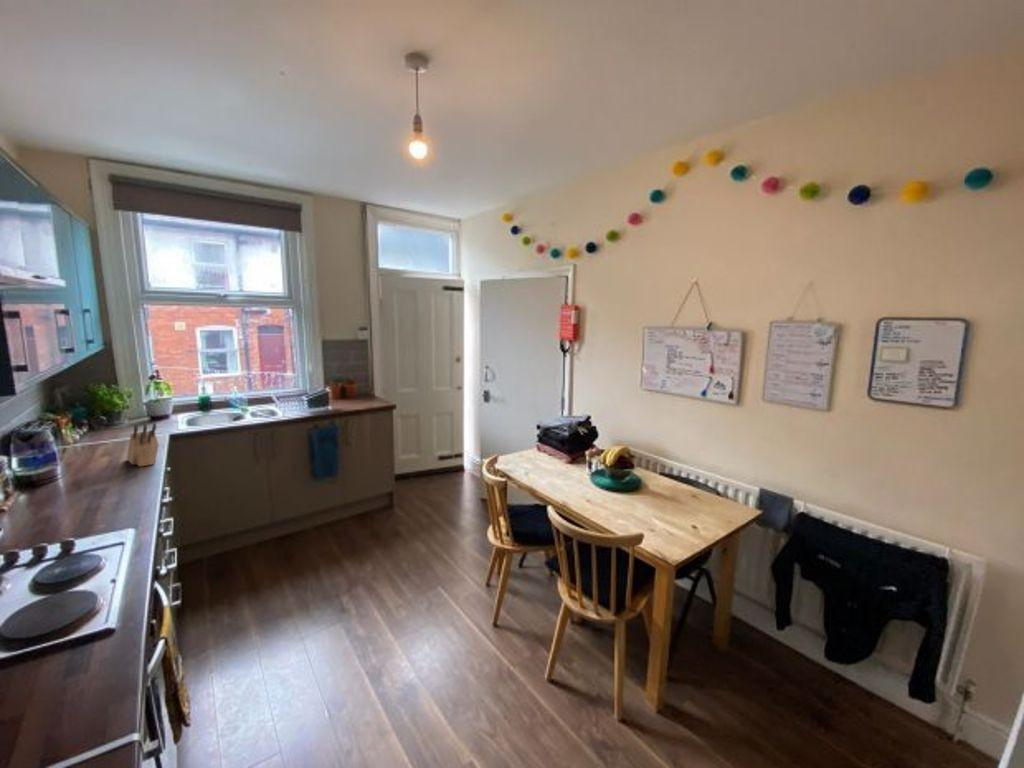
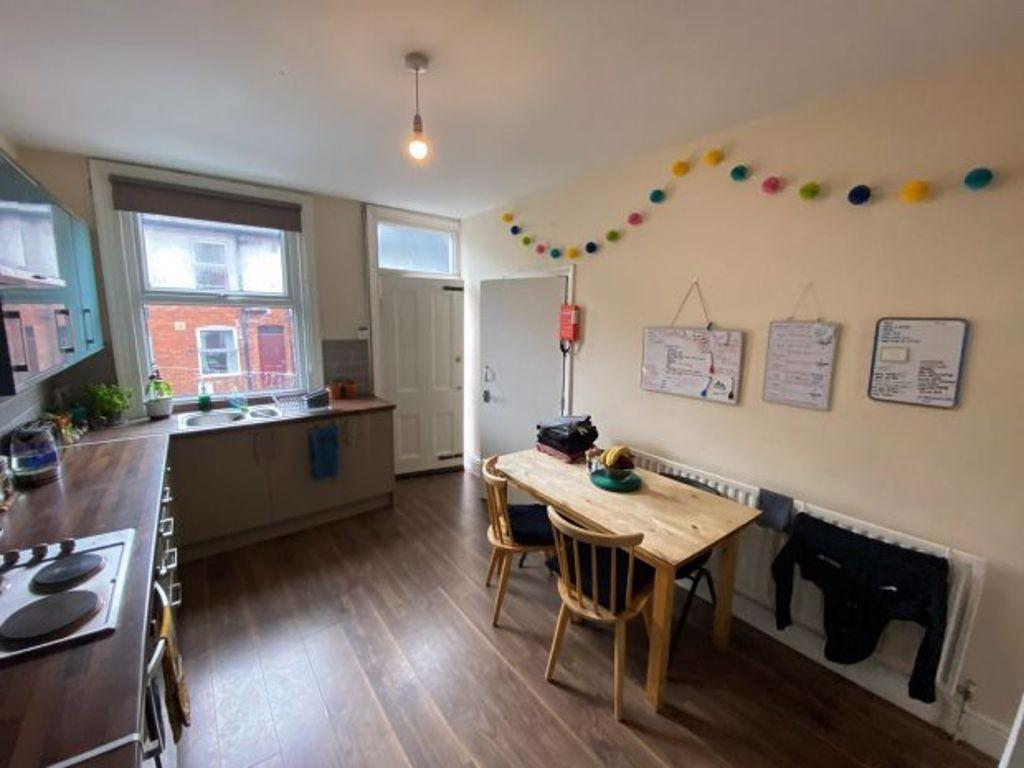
- knife block (142, 441)
